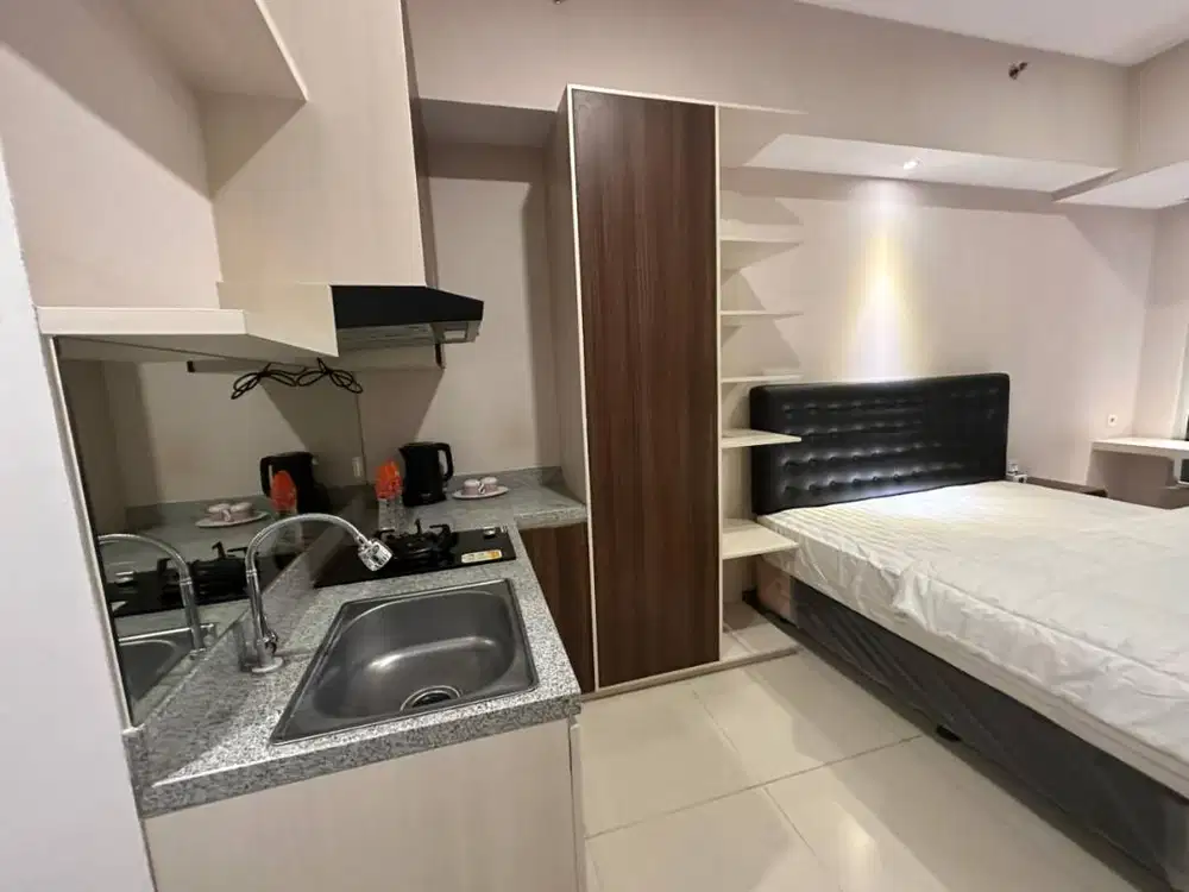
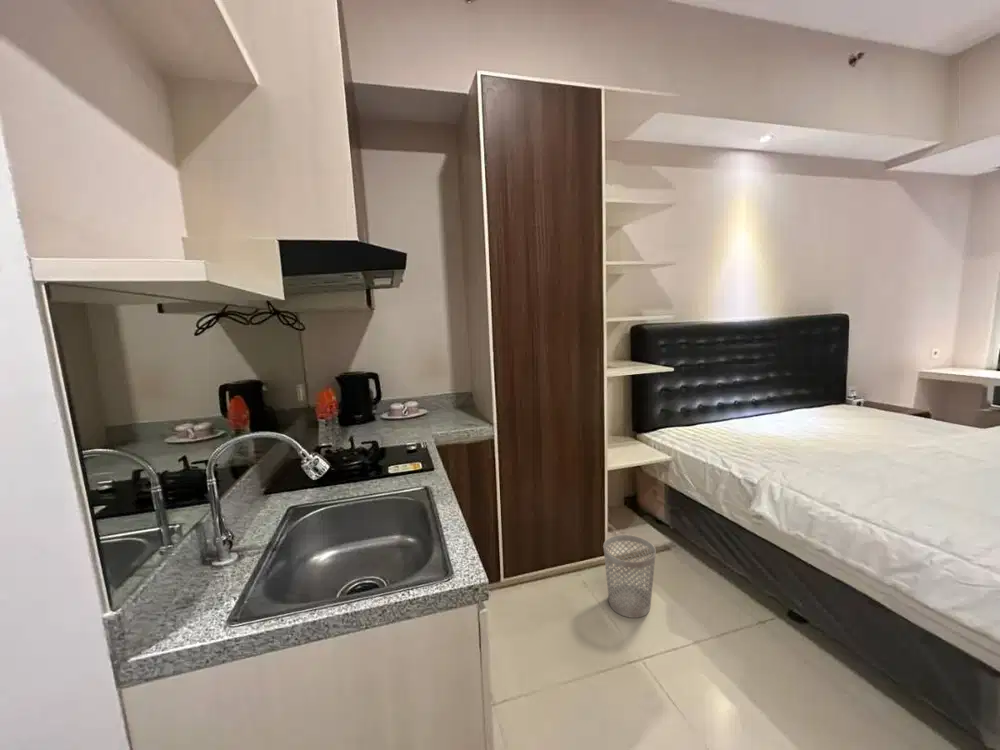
+ wastebasket (629, 576)
